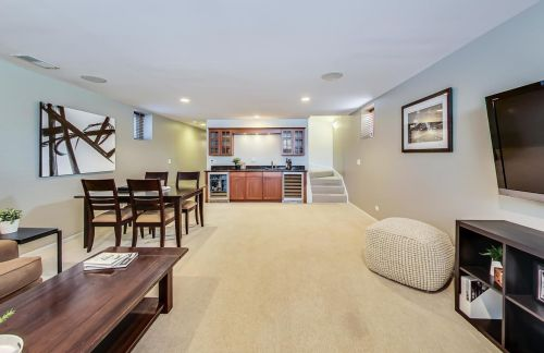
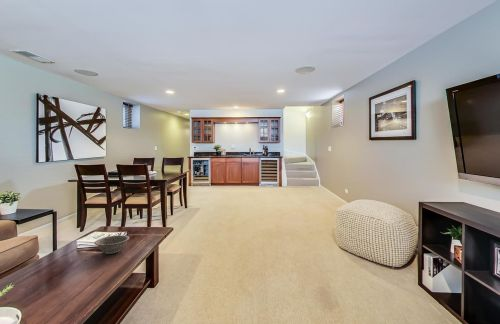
+ decorative bowl (112, 245)
